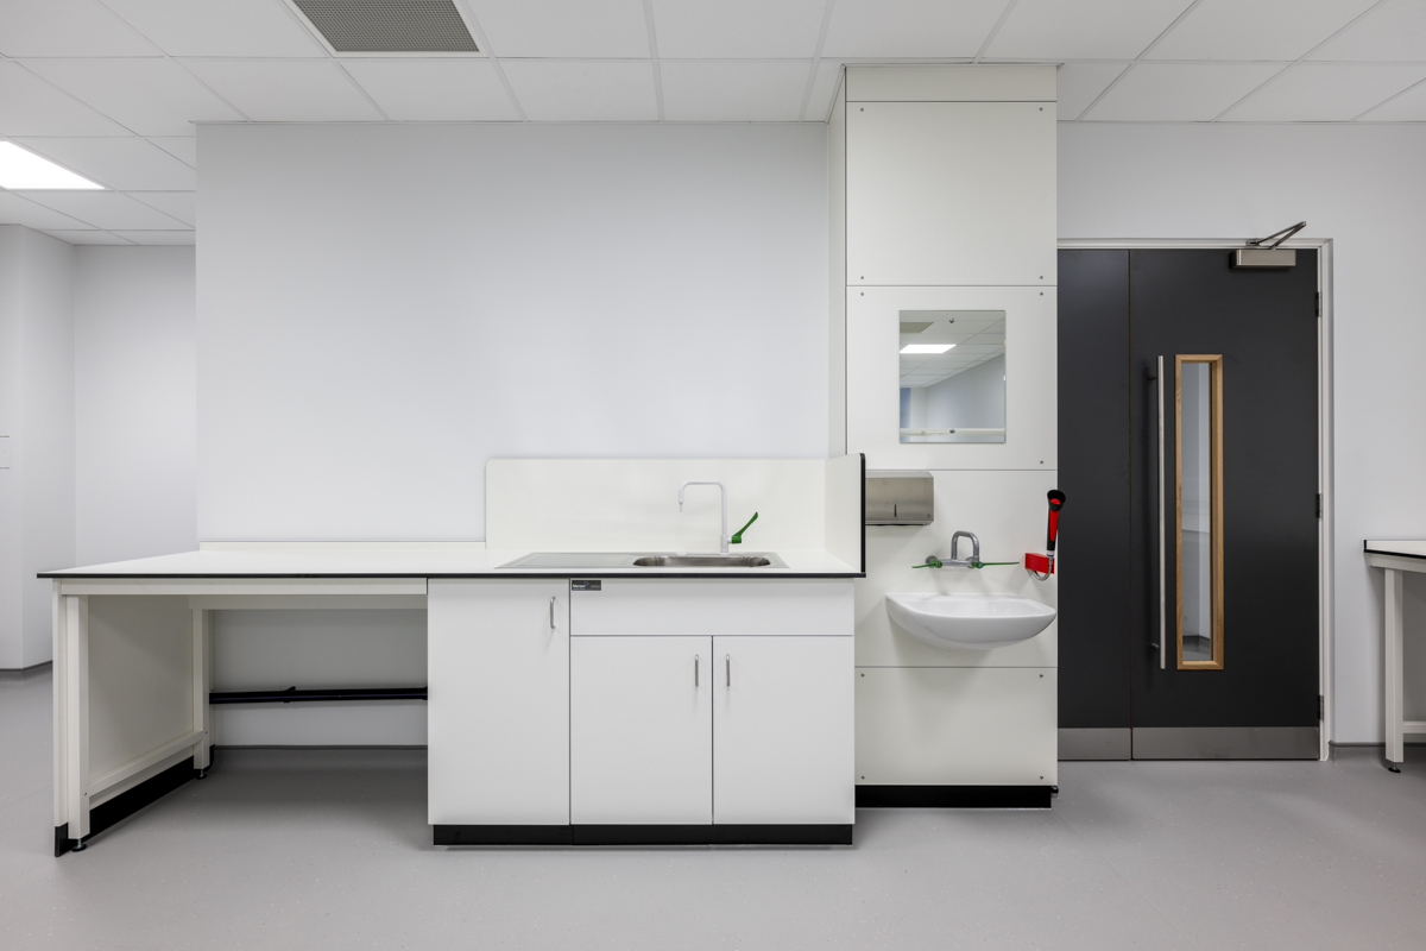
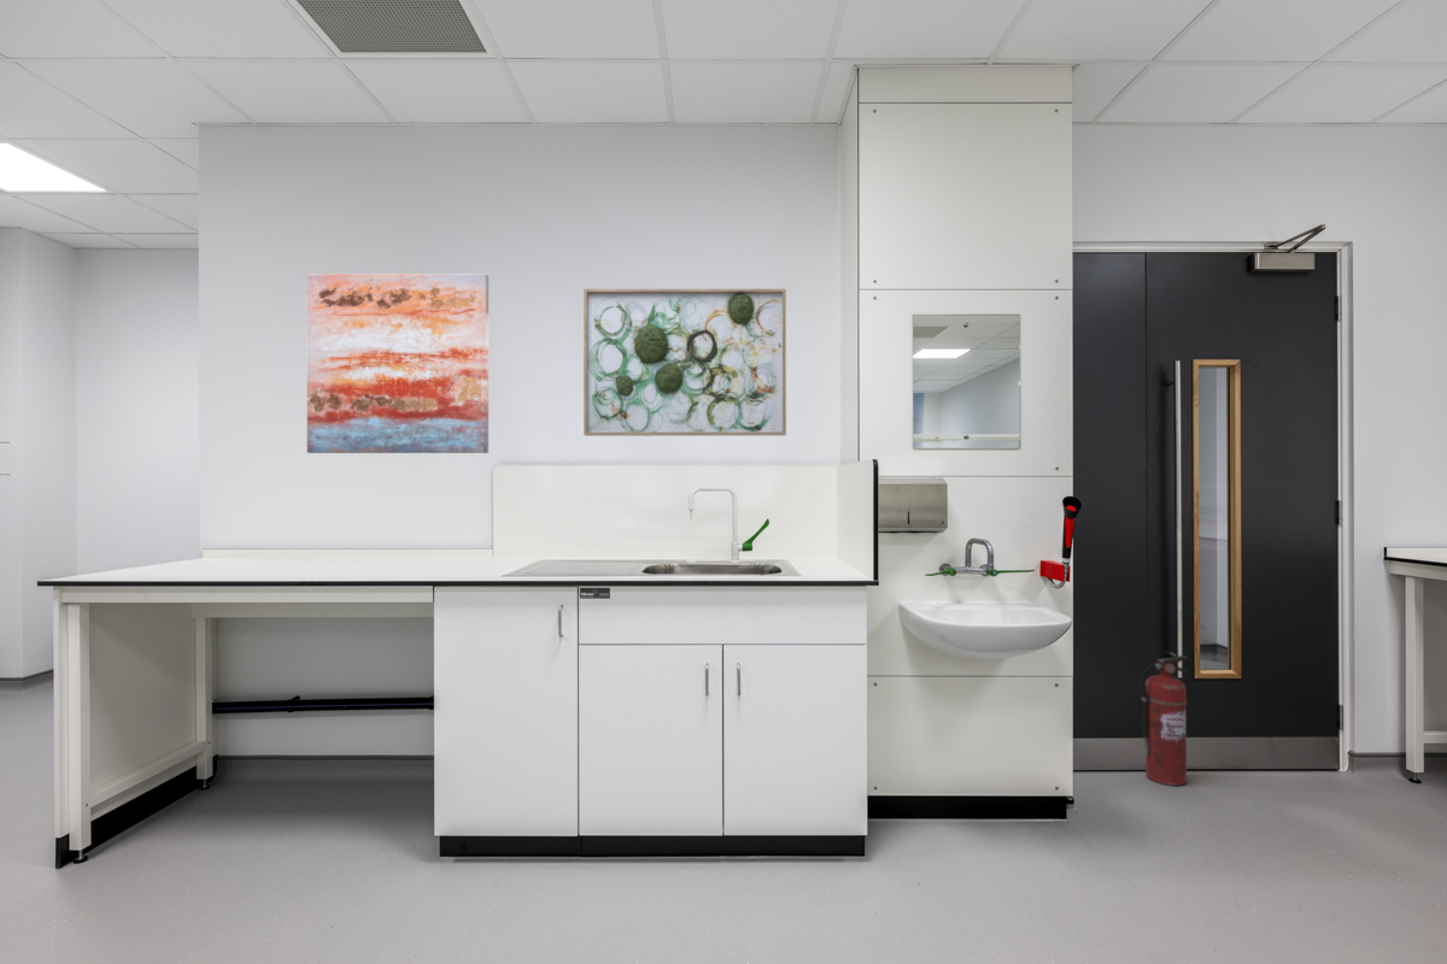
+ fire extinguisher (1165, 717)
+ wall art (398, 363)
+ wall art (685, 362)
